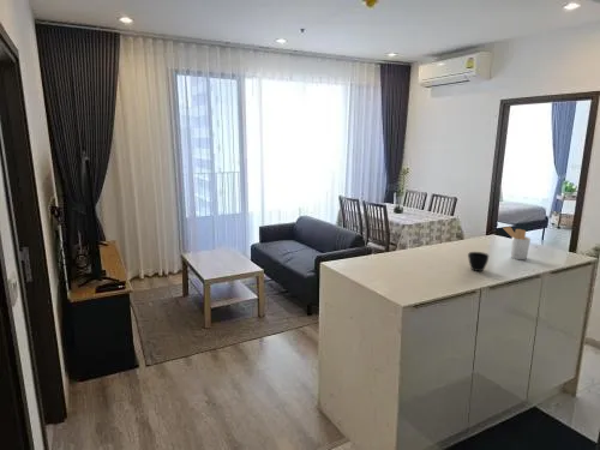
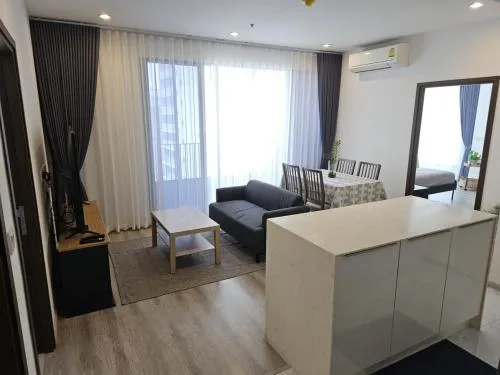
- utensil holder (515, 241)
- cup (478, 262)
